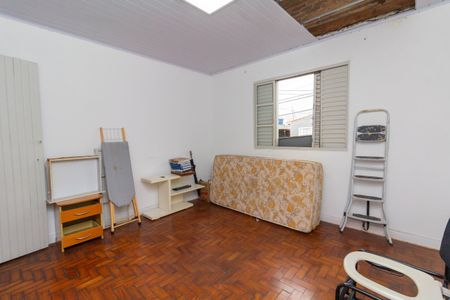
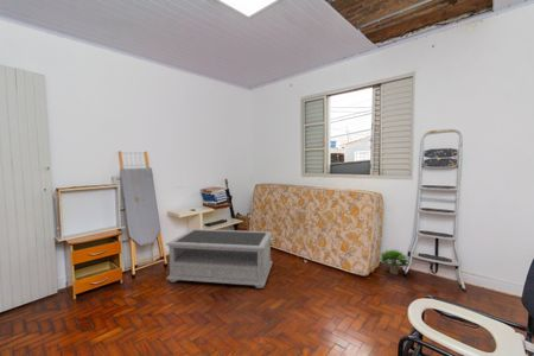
+ coffee table (223, 255)
+ potted plant (394, 260)
